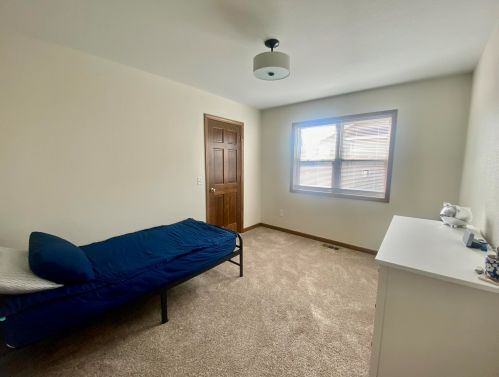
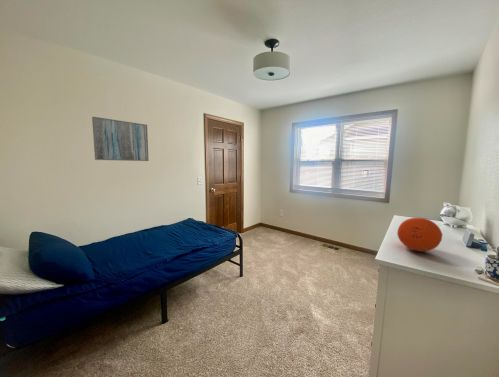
+ decorative ball (418, 234)
+ wall art (122, 141)
